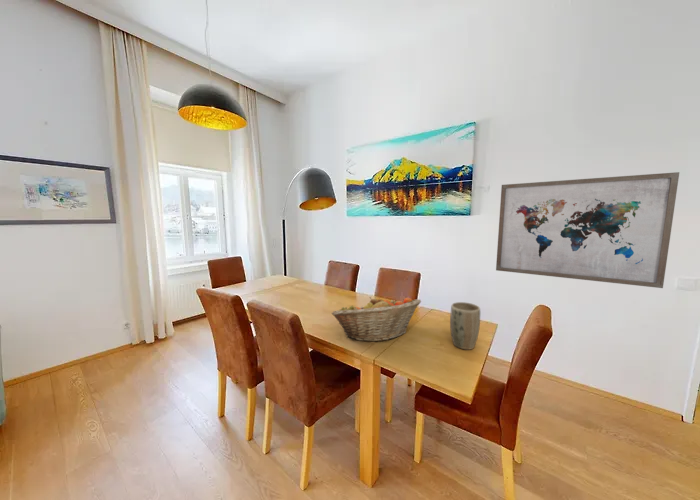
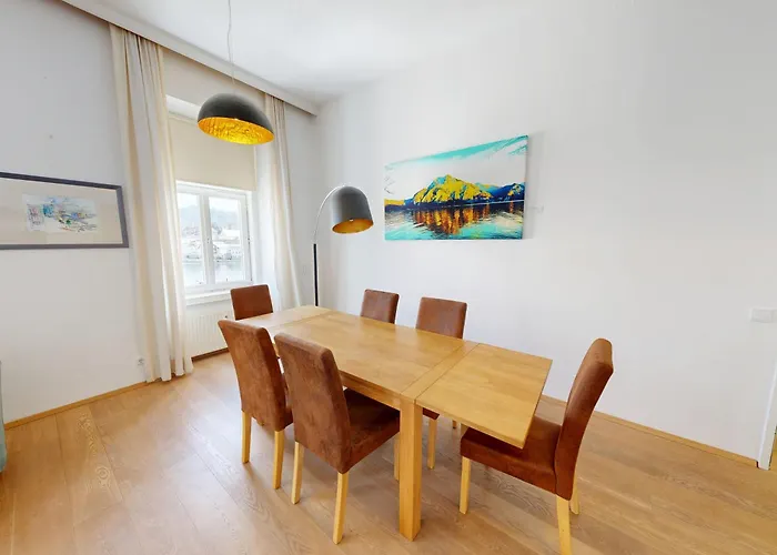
- fruit basket (376, 313)
- wall art (571, 229)
- plant pot (464, 325)
